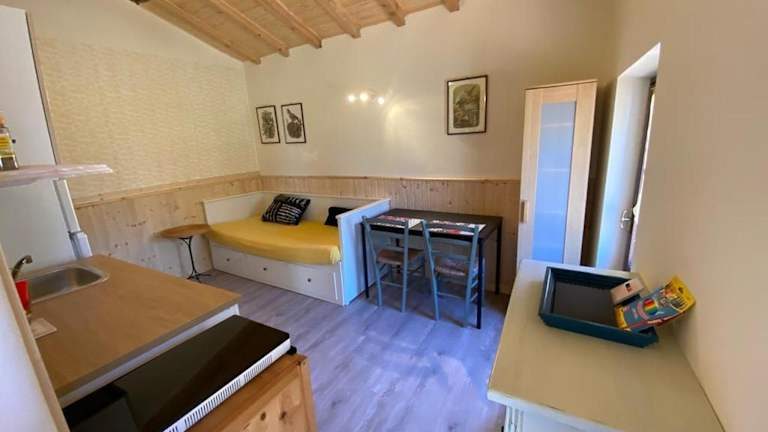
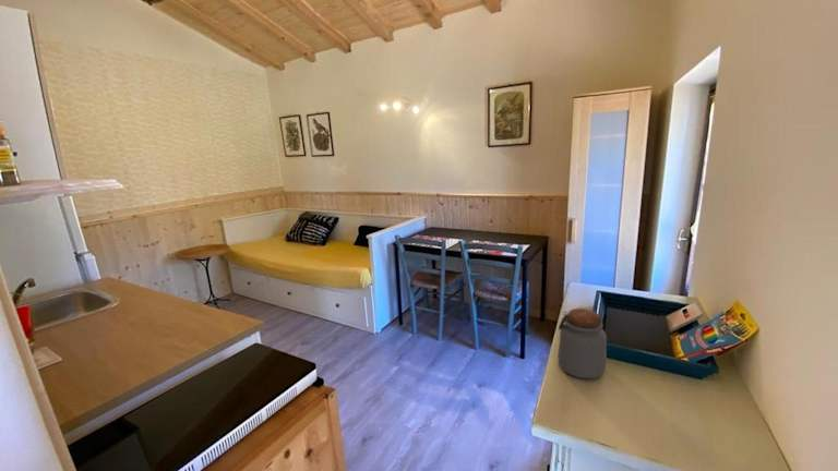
+ jar (582, 340)
